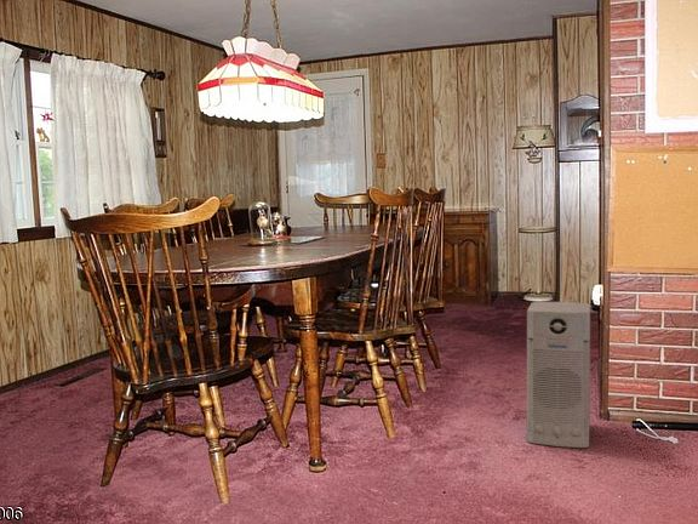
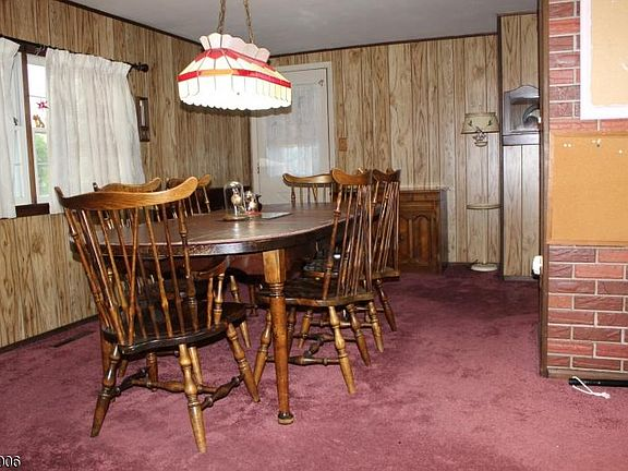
- air purifier (559, 370)
